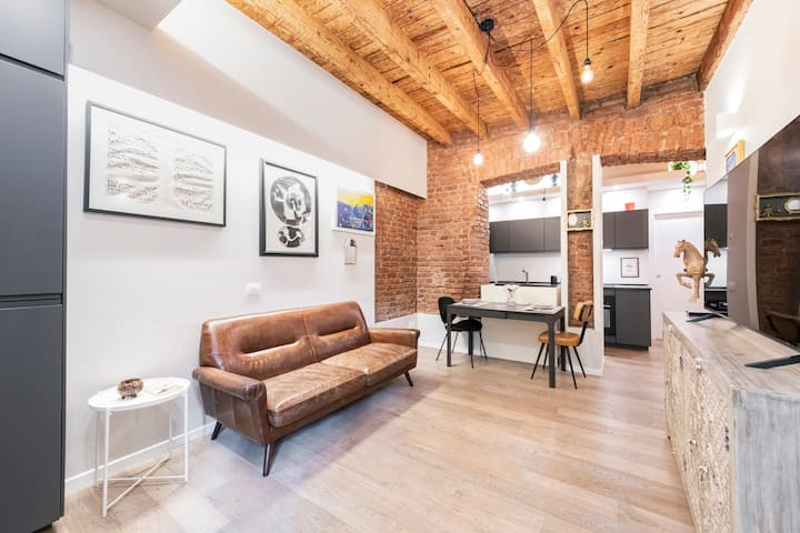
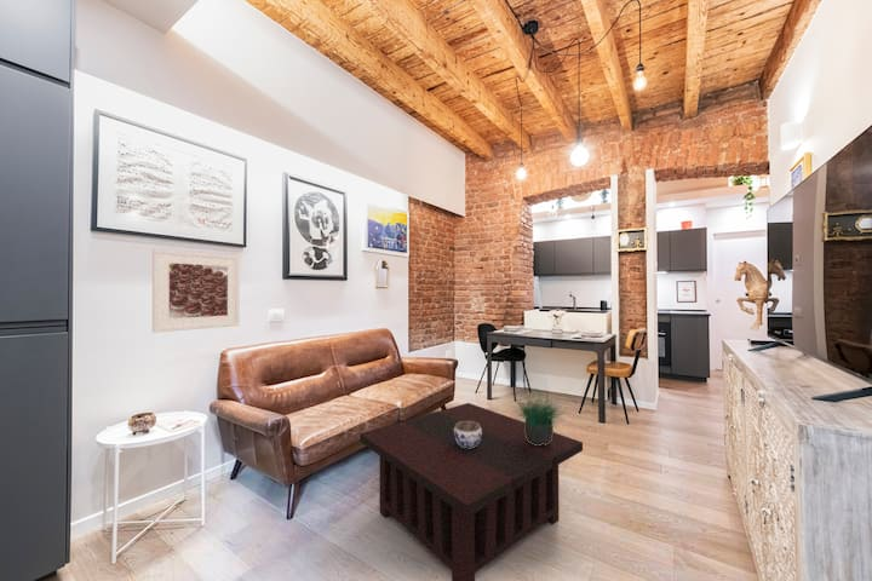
+ potted plant (538, 410)
+ coffee table (467, 477)
+ jar (467, 433)
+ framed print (199, 290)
